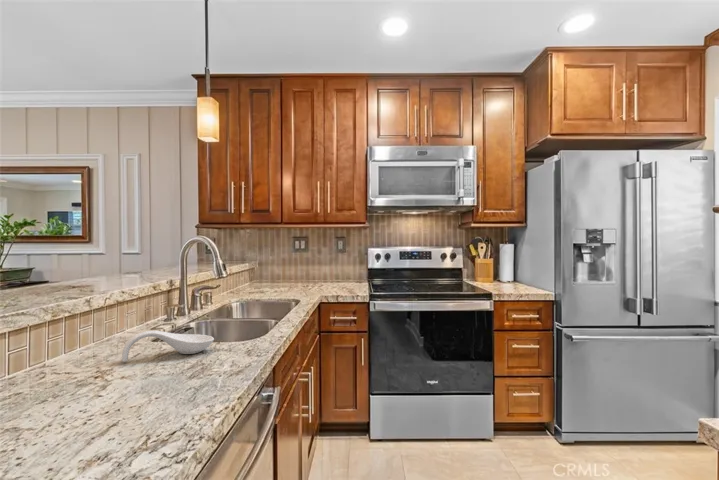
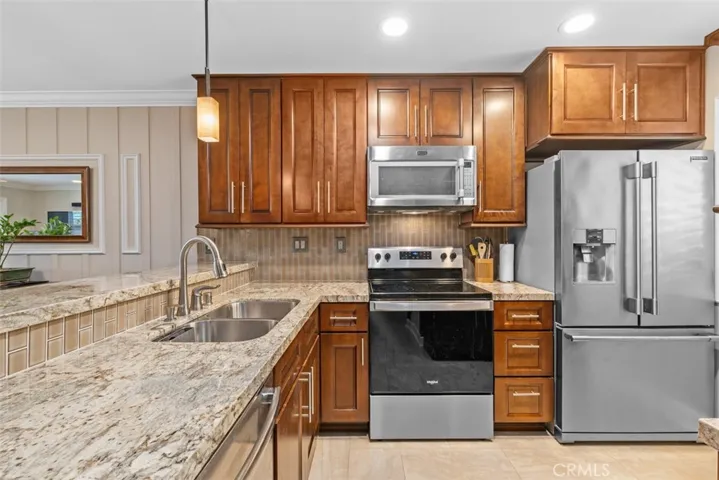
- spoon rest (170, 342)
